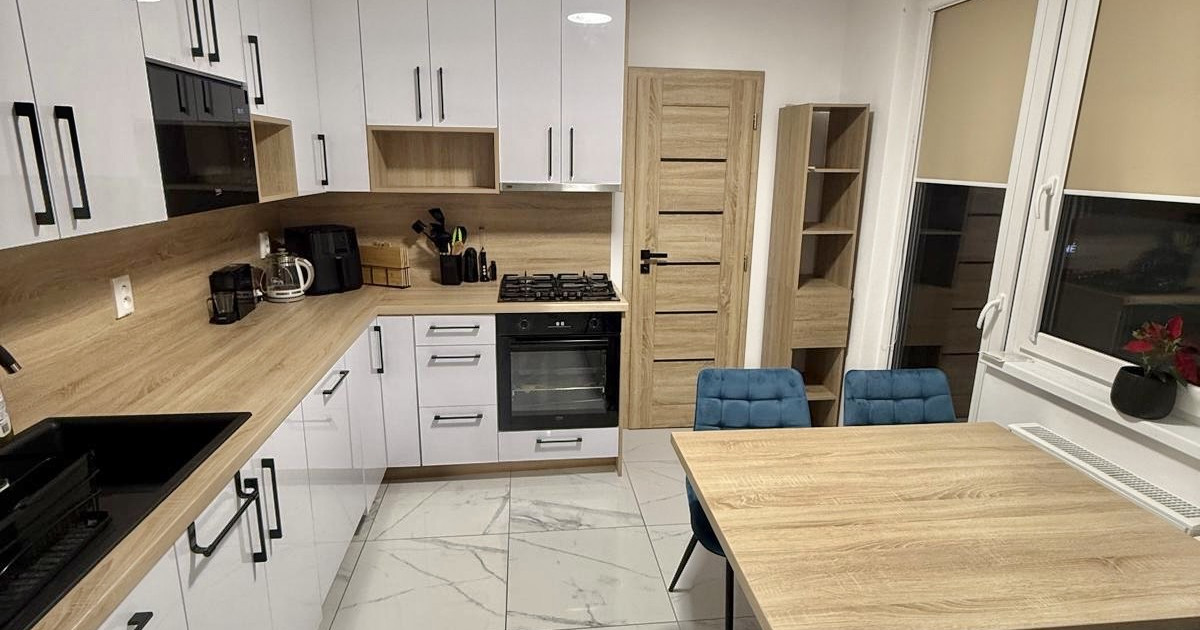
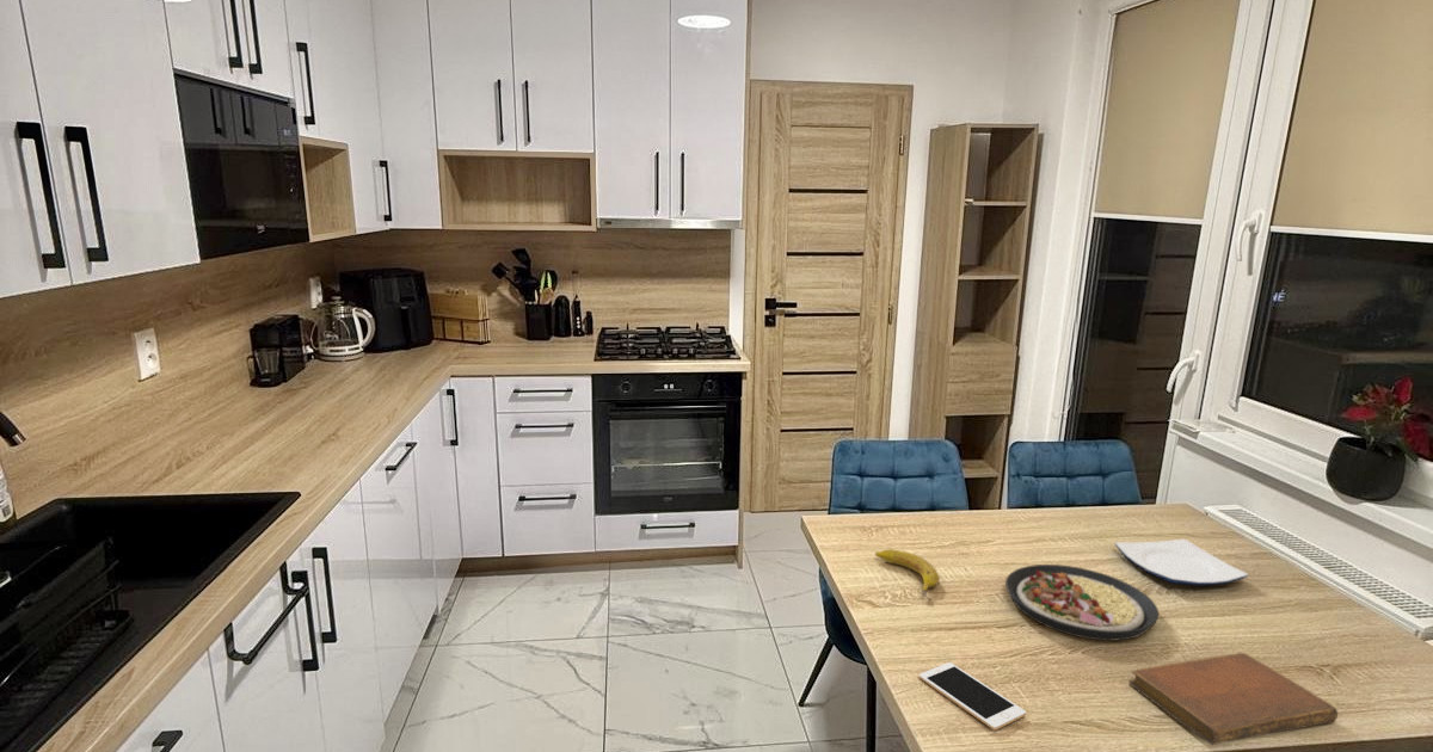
+ fruit (911, 568)
+ plate (1078, 597)
+ plate (1177, 563)
+ notebook (1229, 695)
+ cell phone (970, 694)
